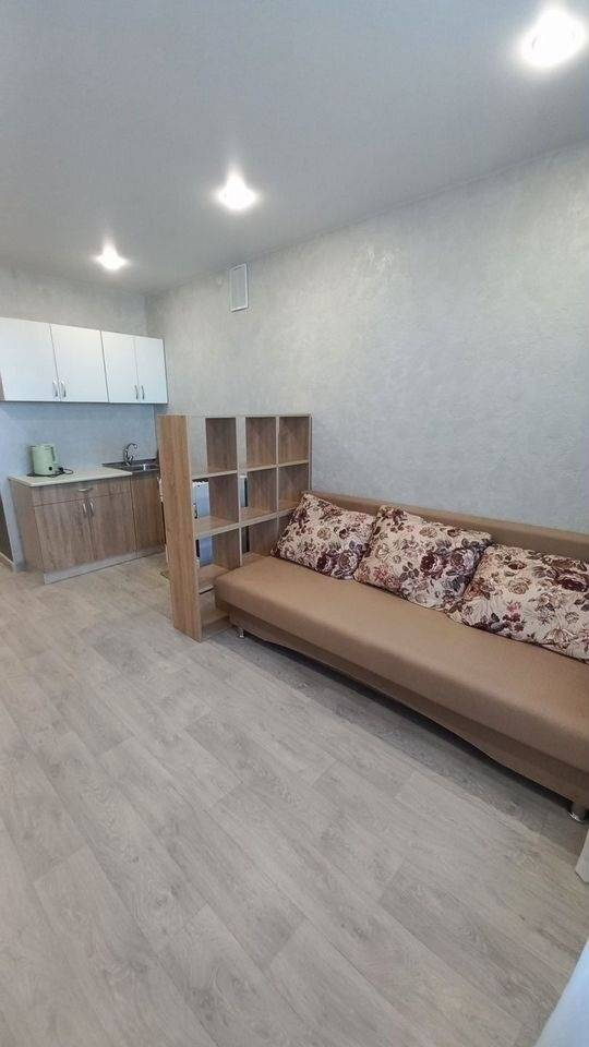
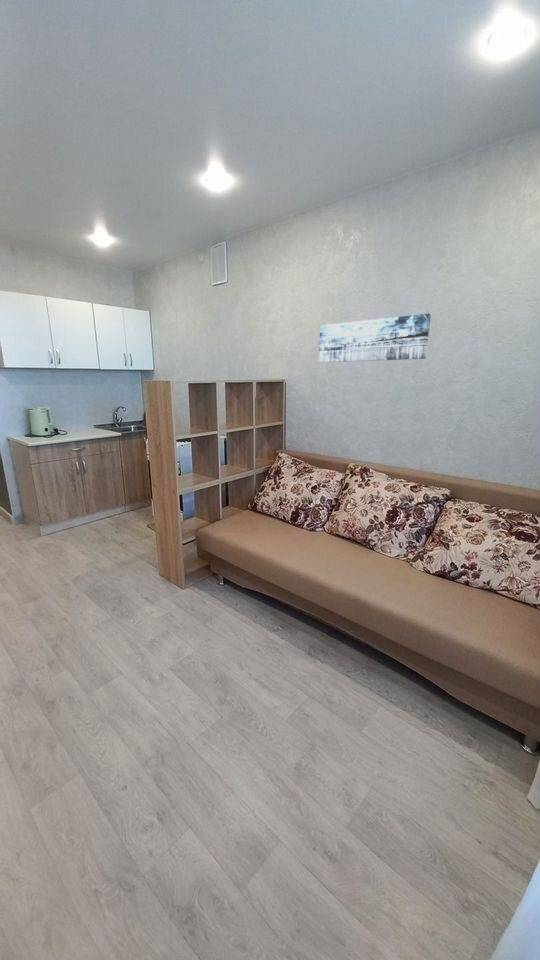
+ wall art (368, 340)
